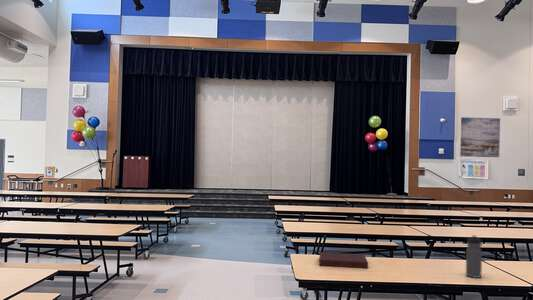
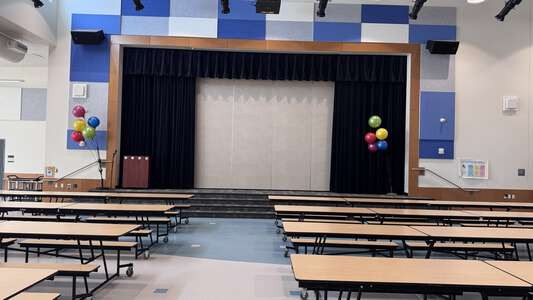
- wall art (480, 137)
- notebook (342, 259)
- water bottle (473, 255)
